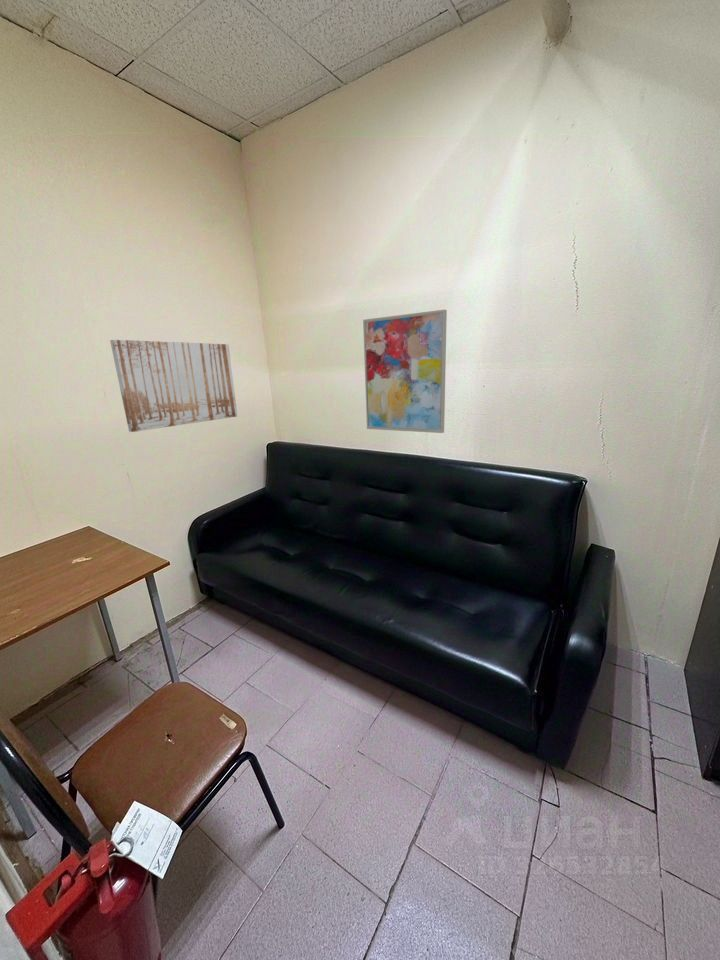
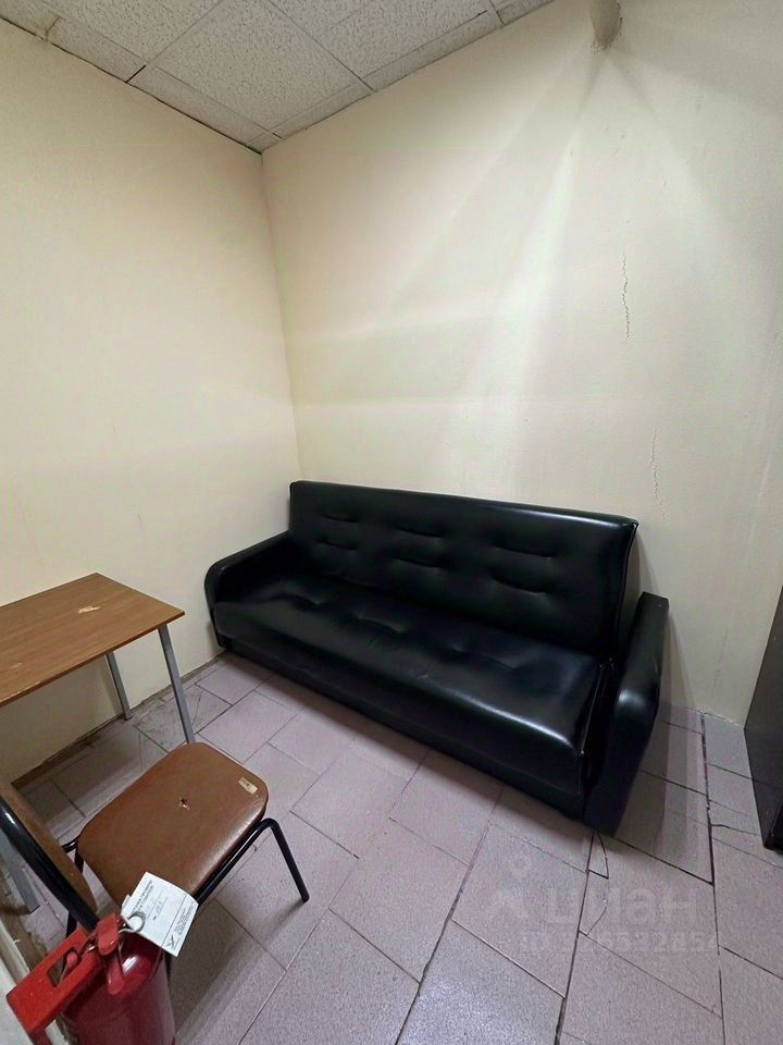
- wall art (402, 375)
- wall art (183, 383)
